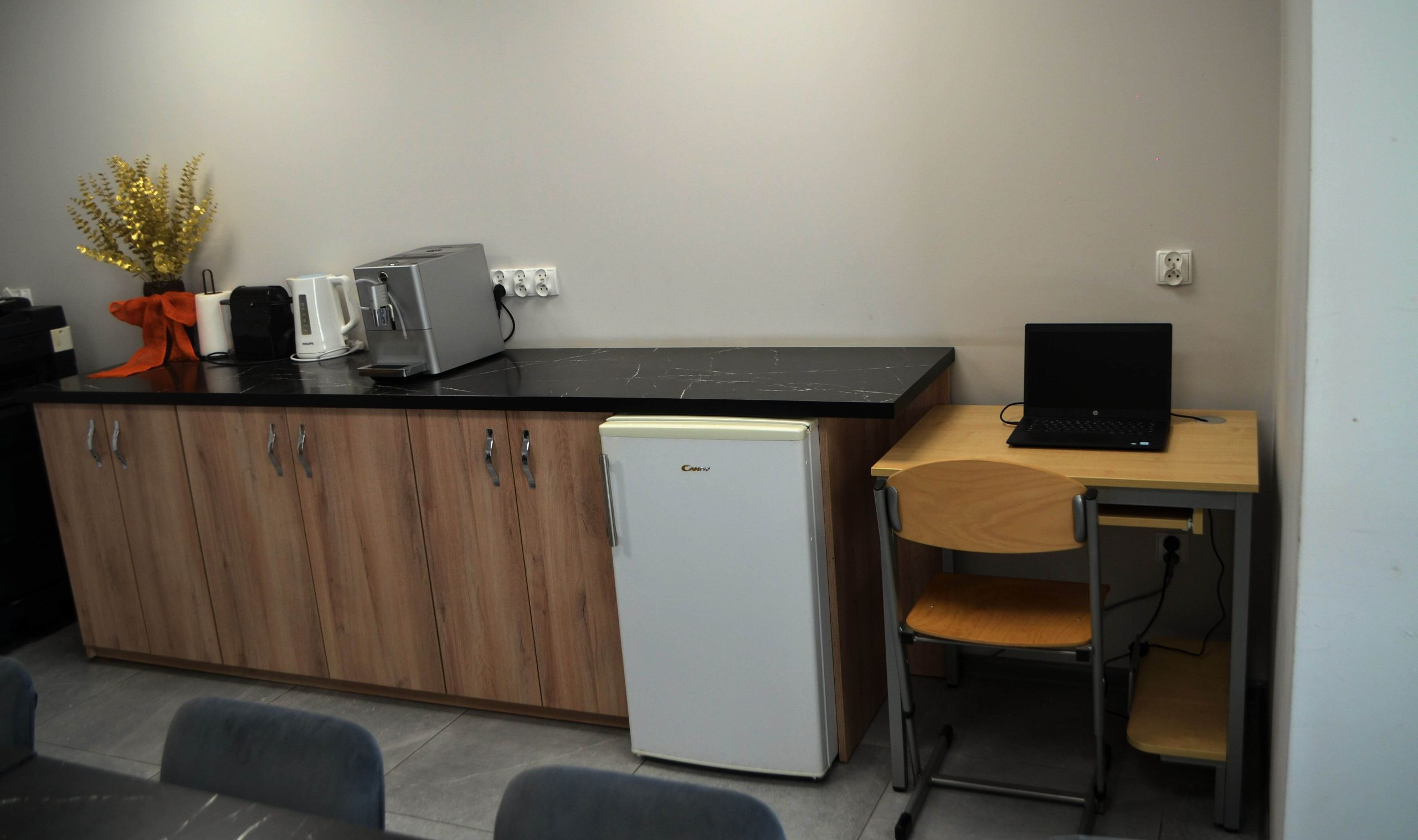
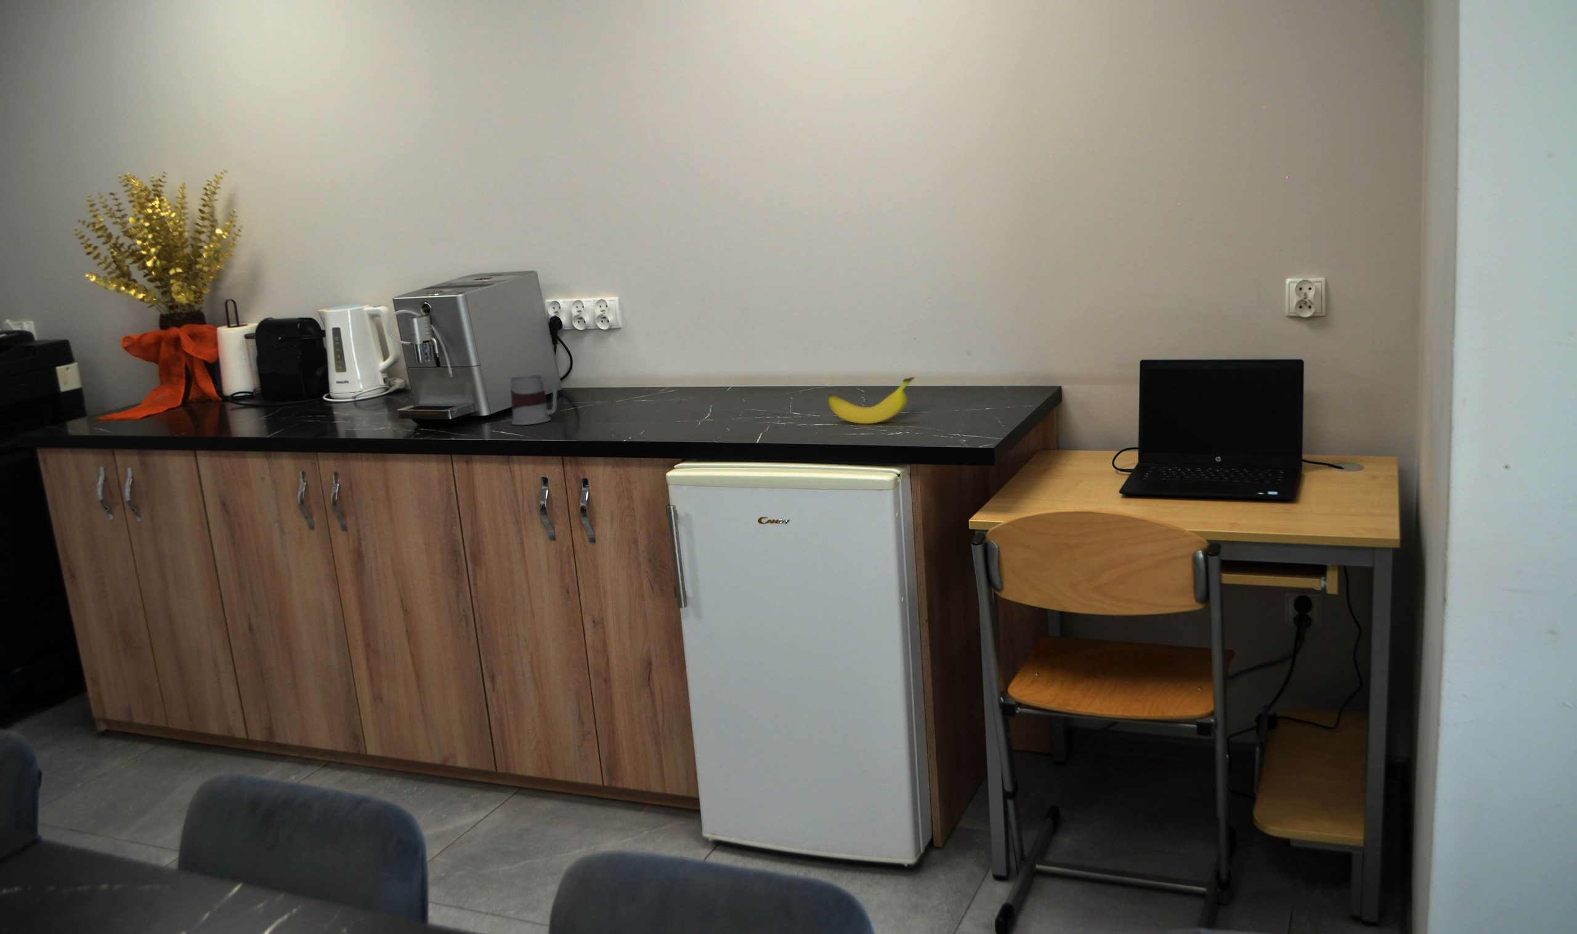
+ mug (534, 399)
+ banana (874, 406)
